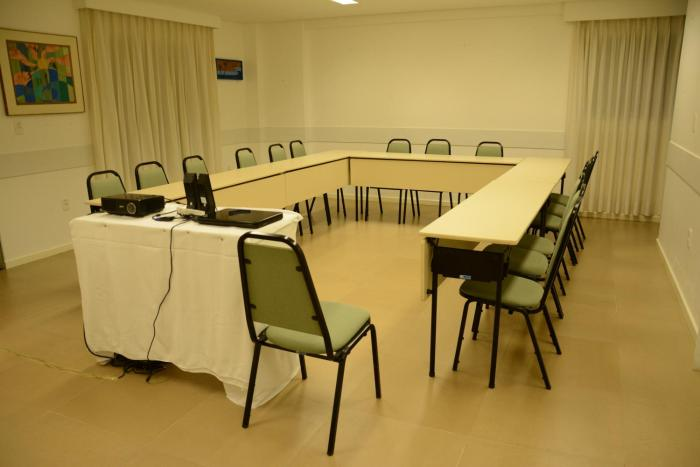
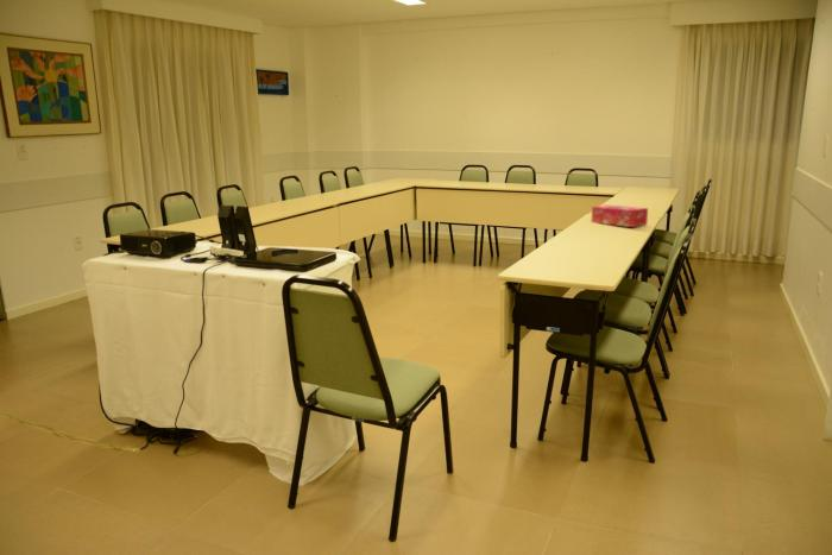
+ tissue box (618, 215)
